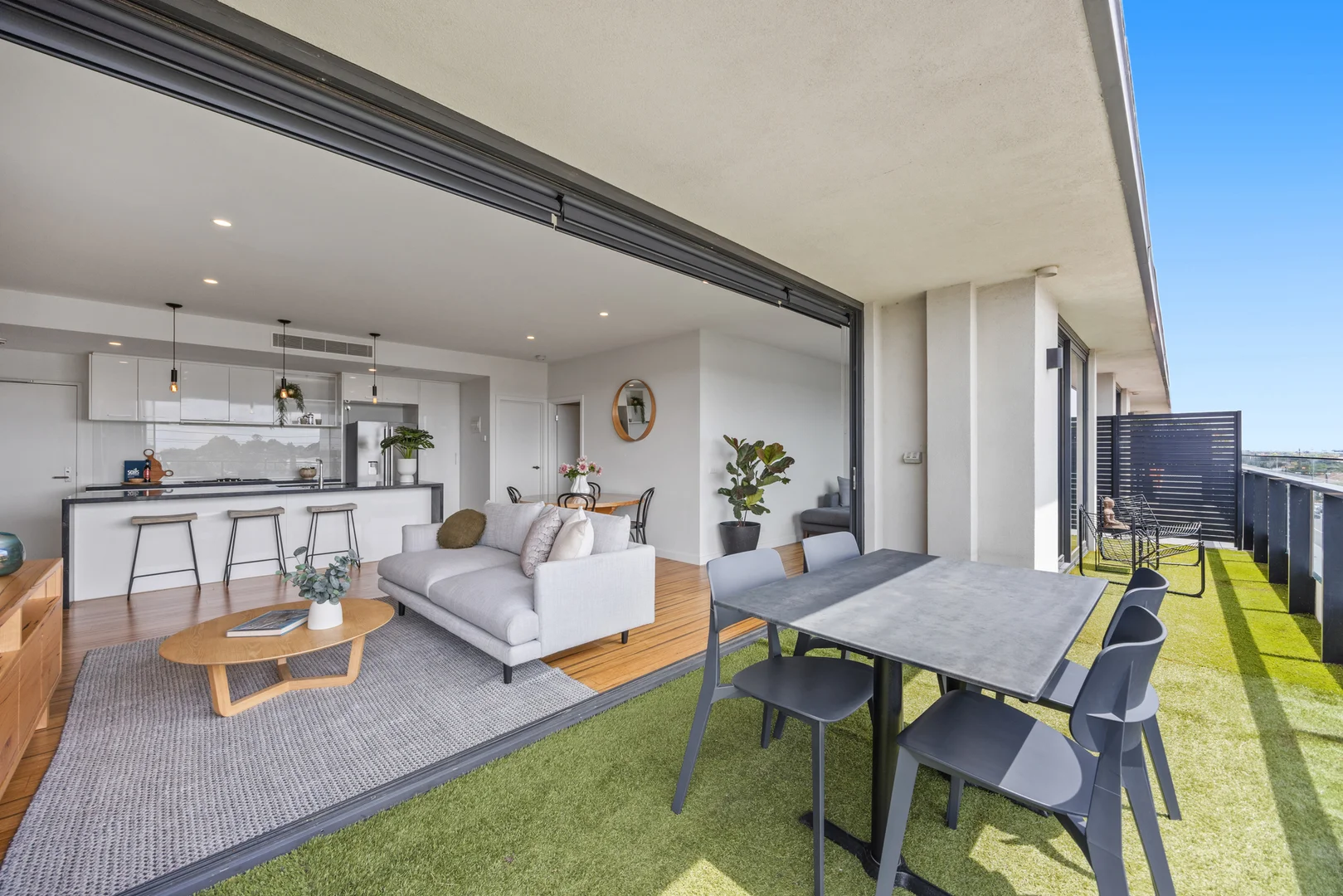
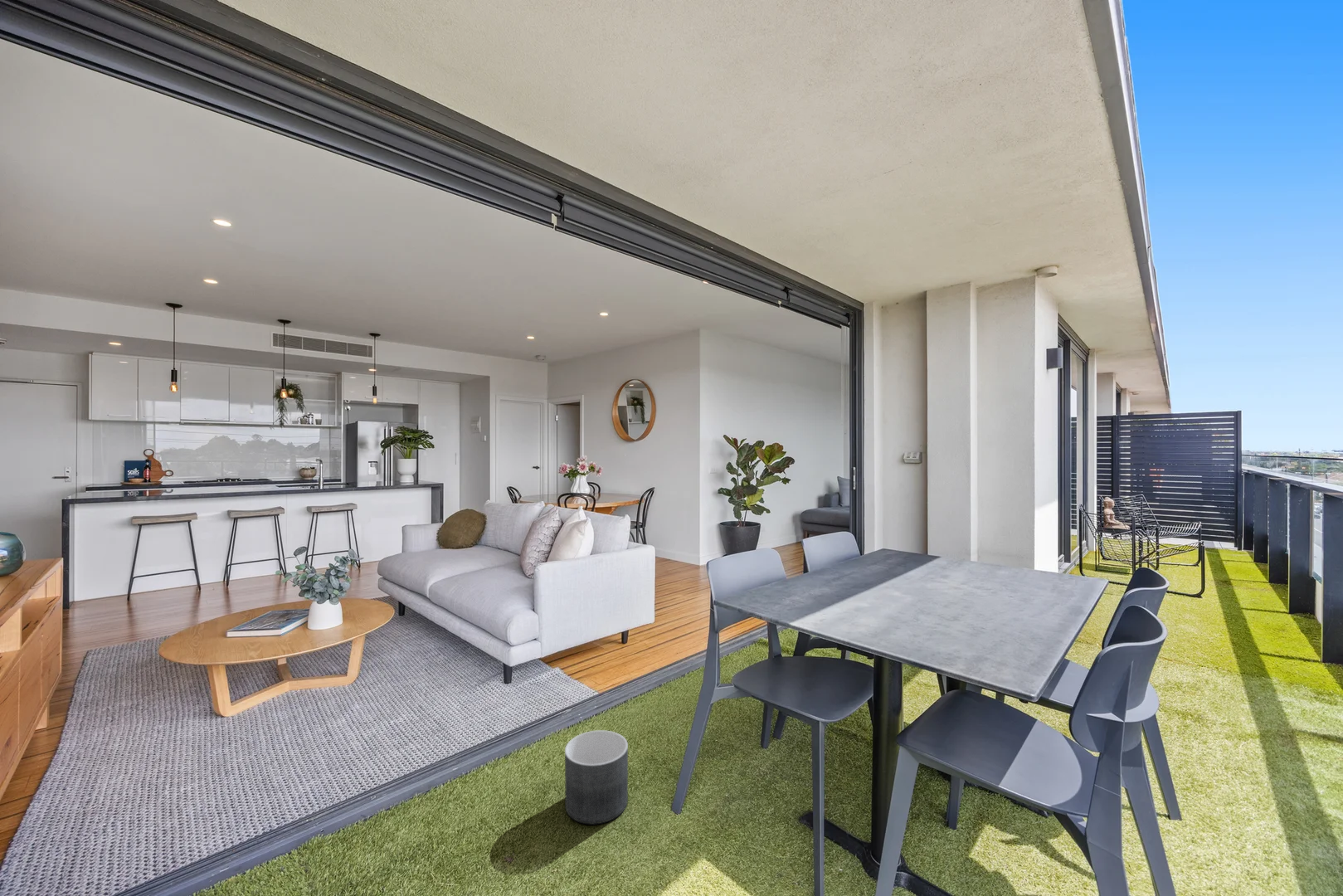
+ planter (596, 775)
